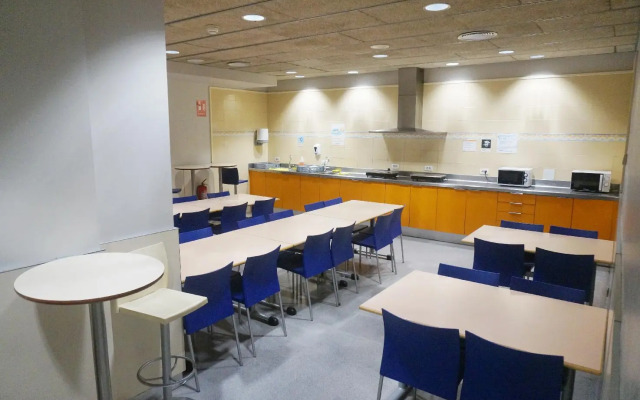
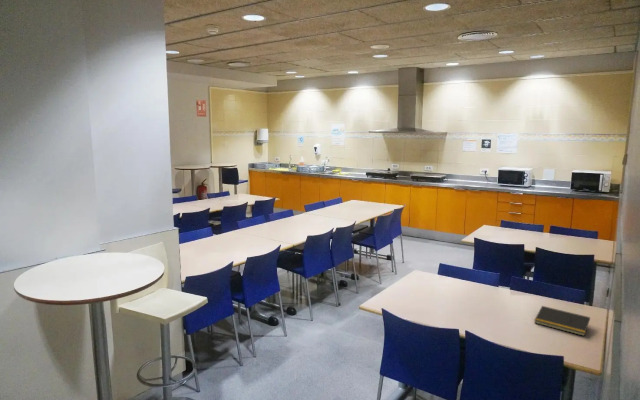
+ notepad (561, 320)
